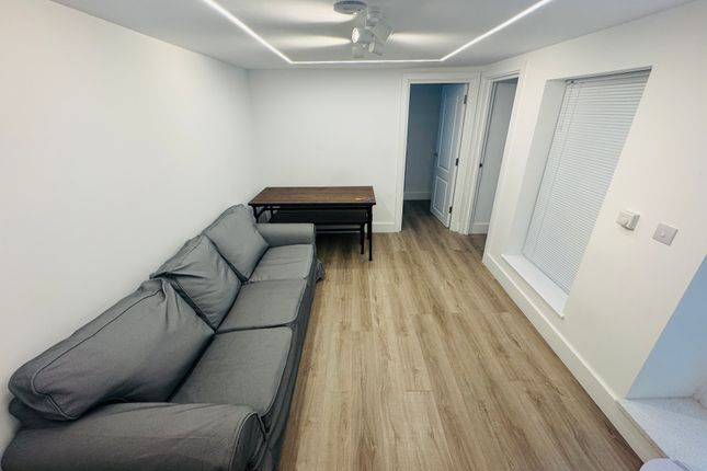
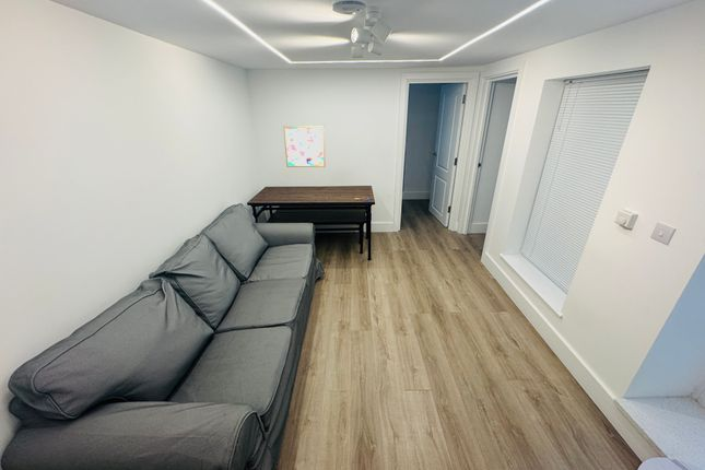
+ wall art (305, 146)
